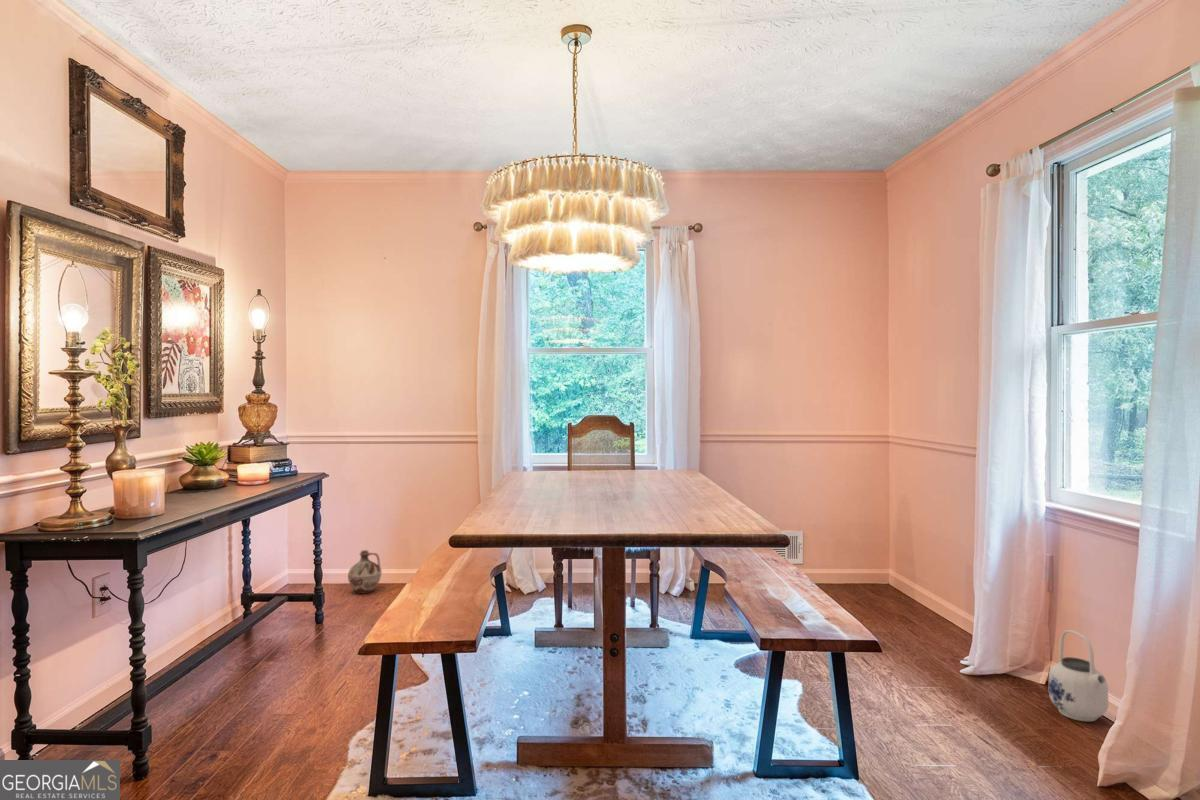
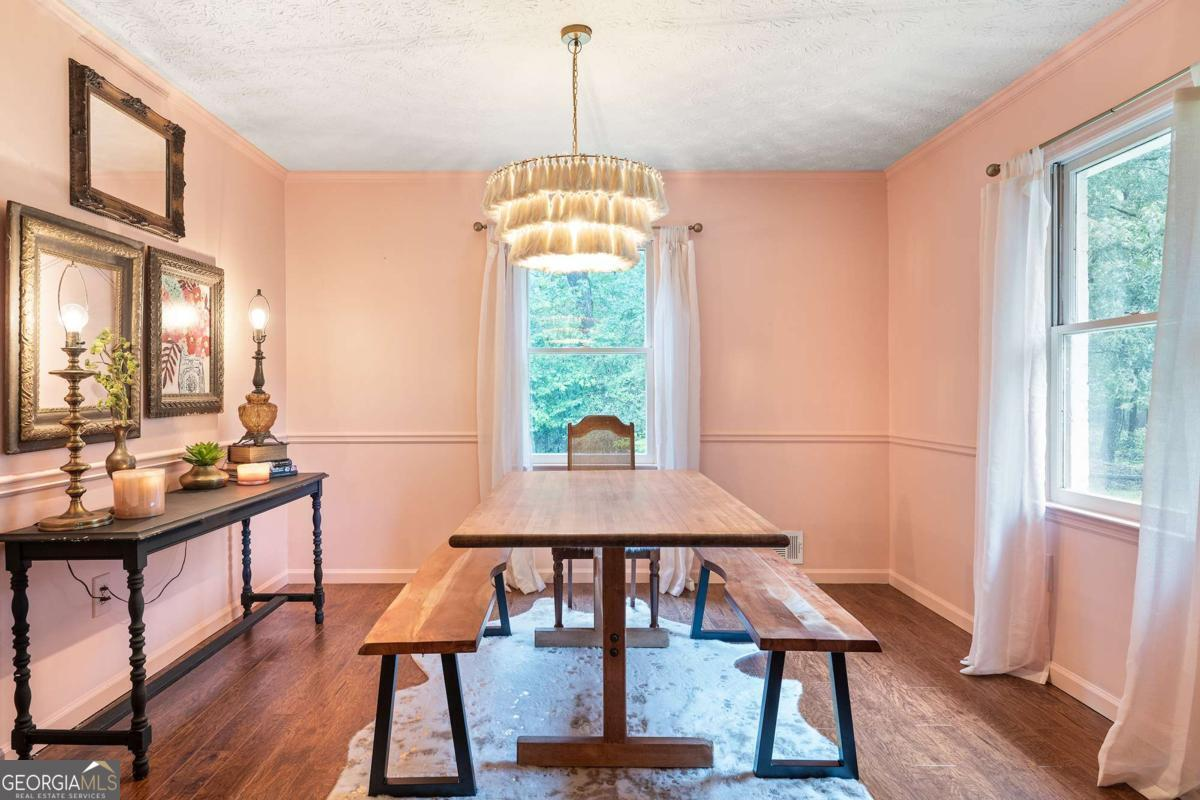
- ceramic jug (364, 571)
- teapot (1080, 675)
